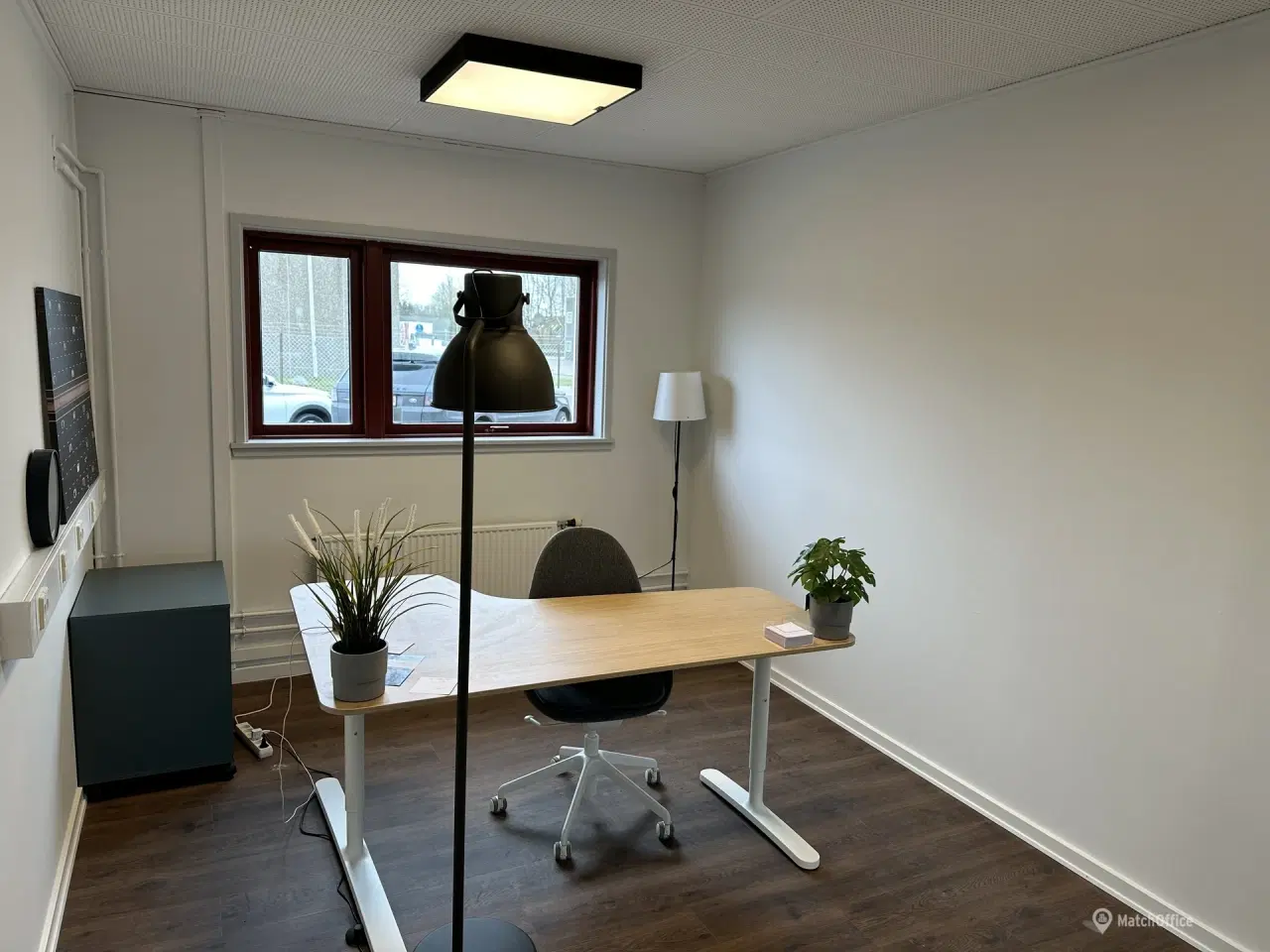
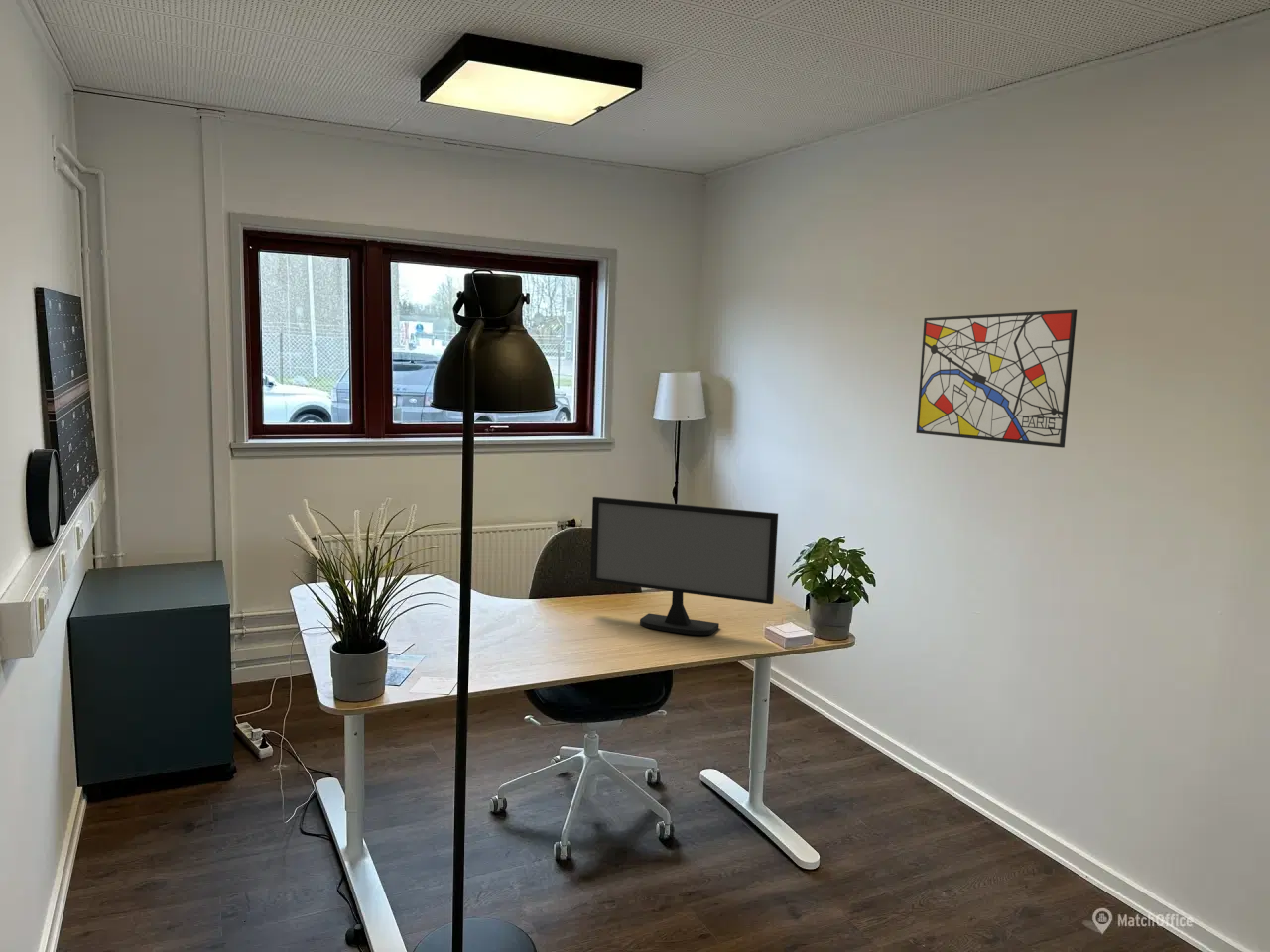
+ wall art (988, 377)
+ computer monitor (680, 566)
